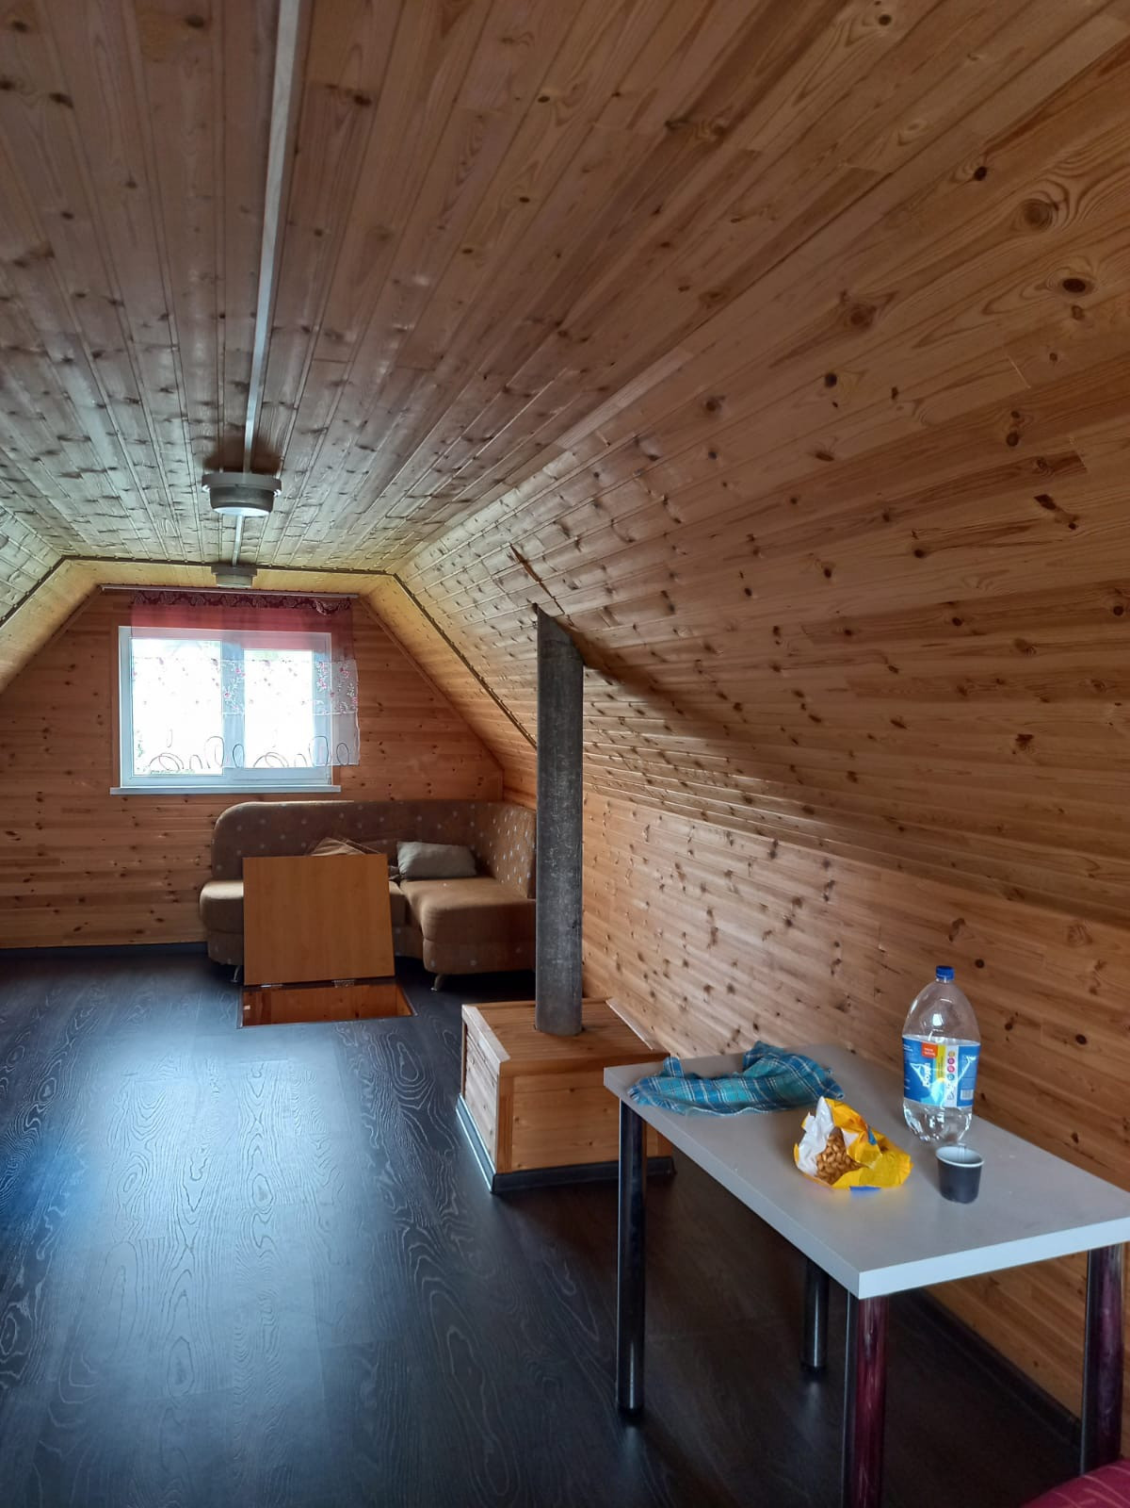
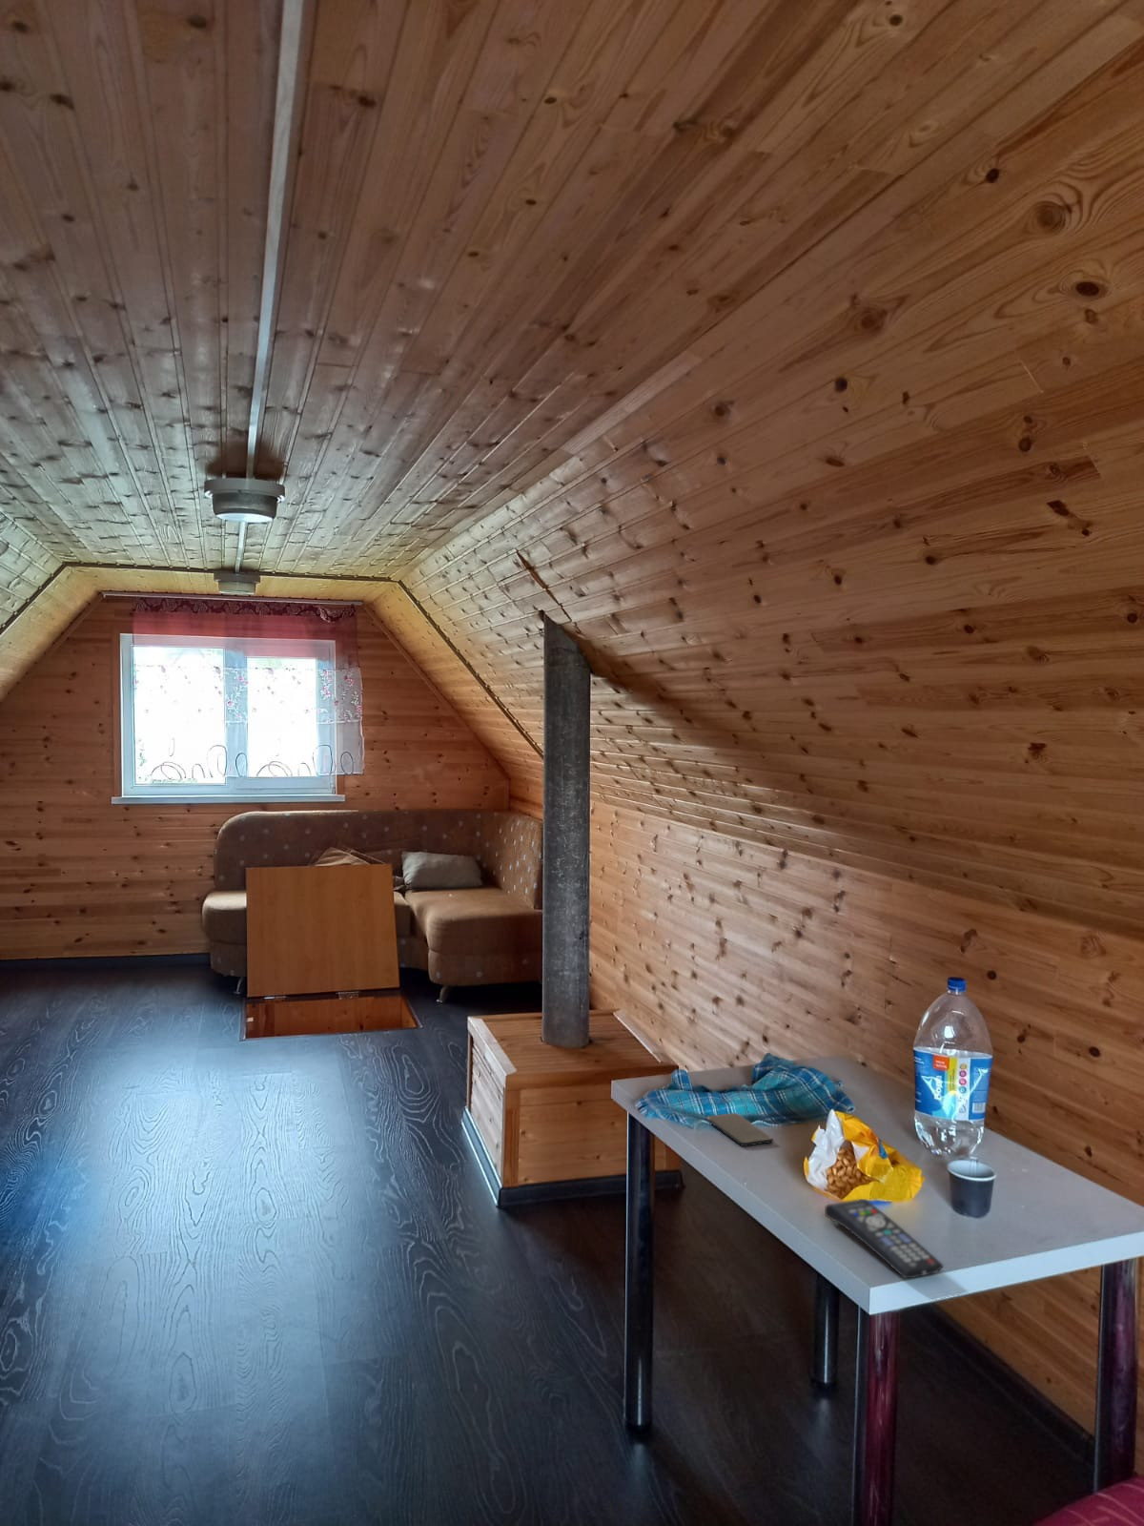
+ remote control (878, 1234)
+ smartphone (739, 1128)
